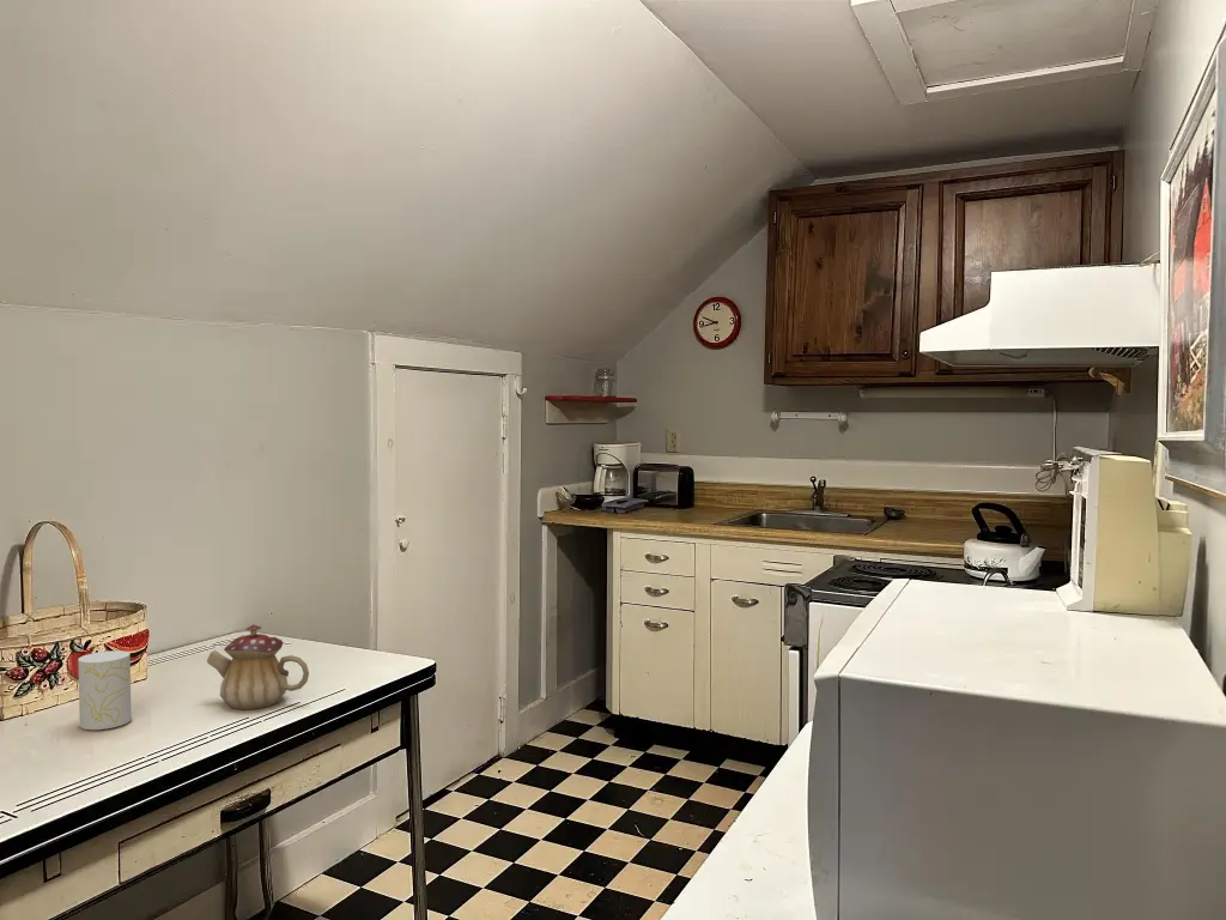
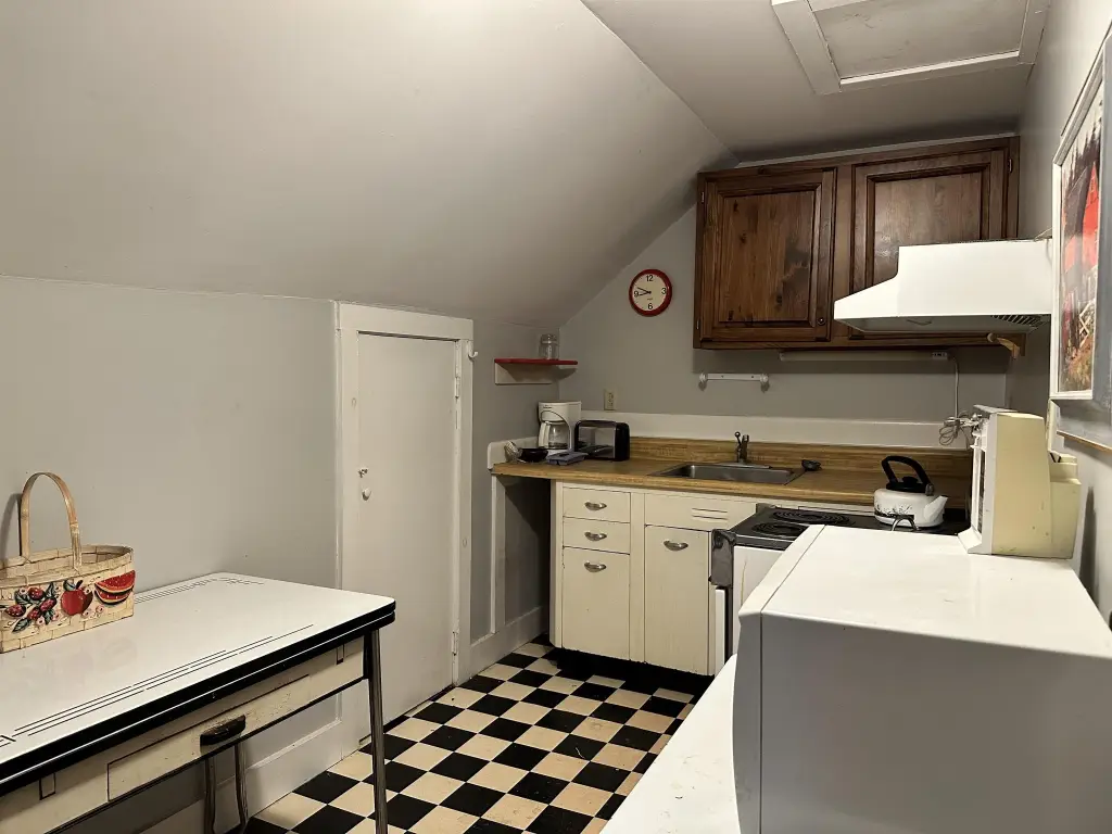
- cup (104, 689)
- teapot (257, 662)
